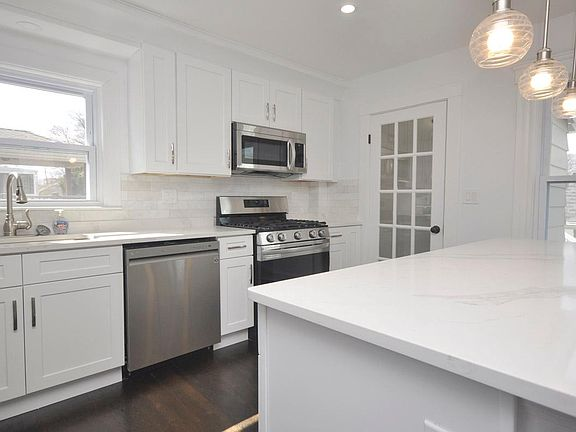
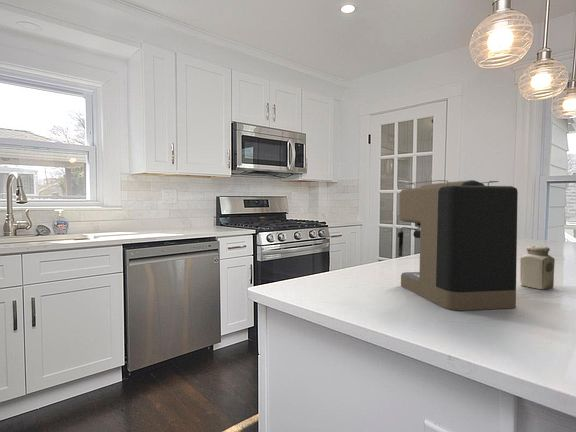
+ coffee maker (441, 237)
+ salt shaker (537, 266)
